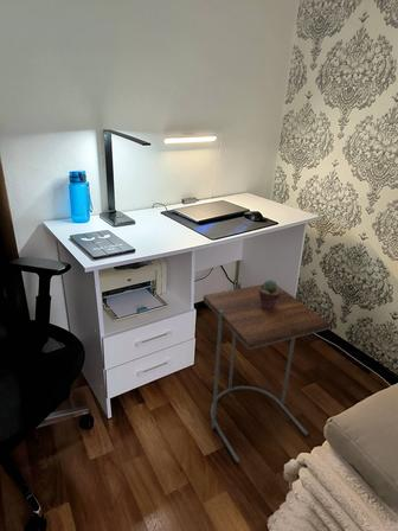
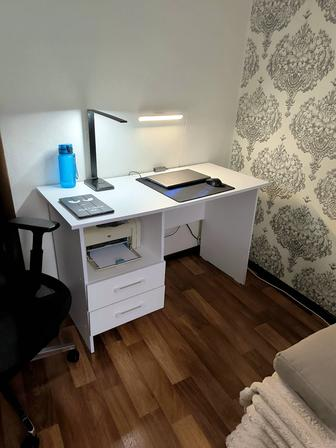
- side table (250, 348)
- potted succulent (269, 294)
